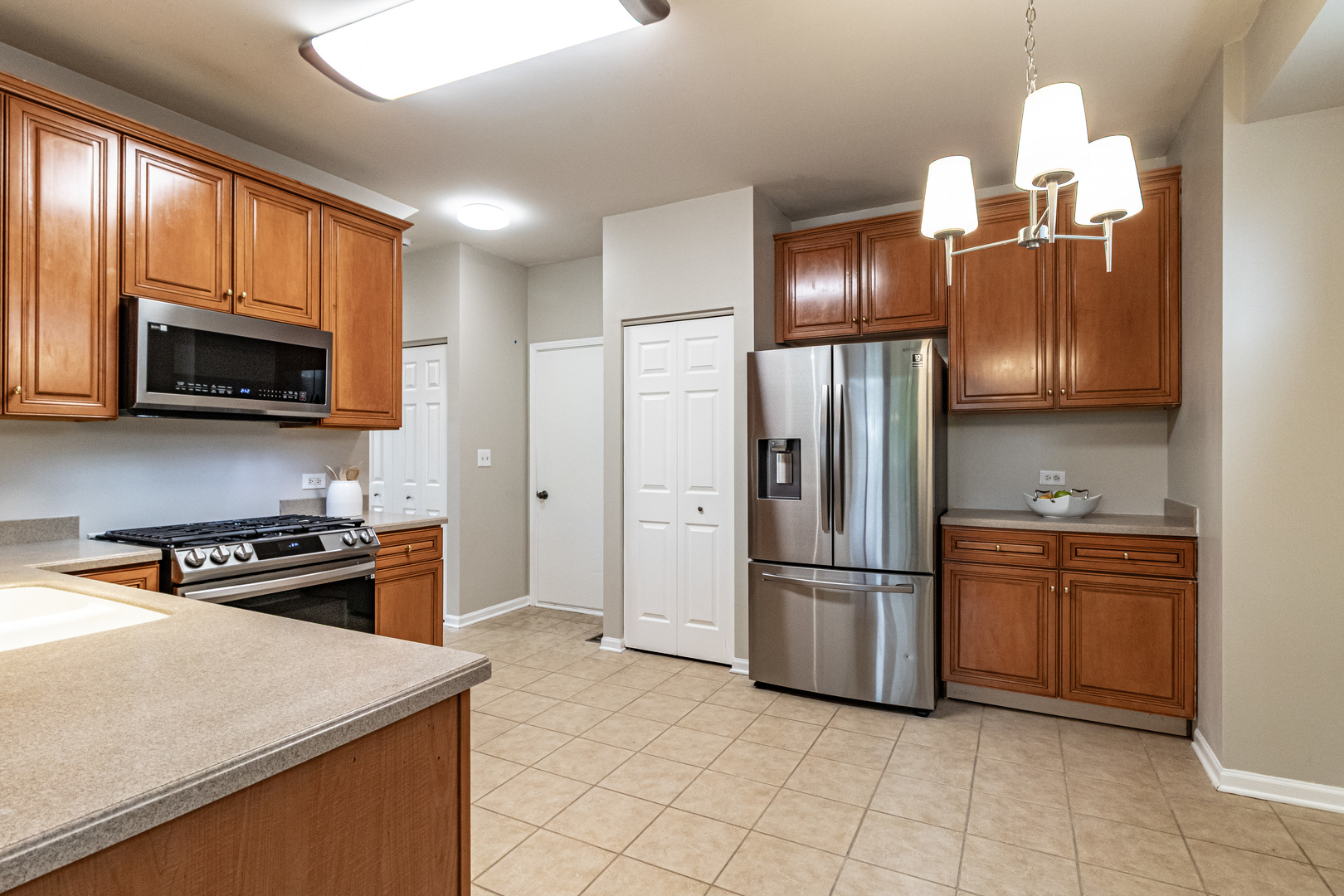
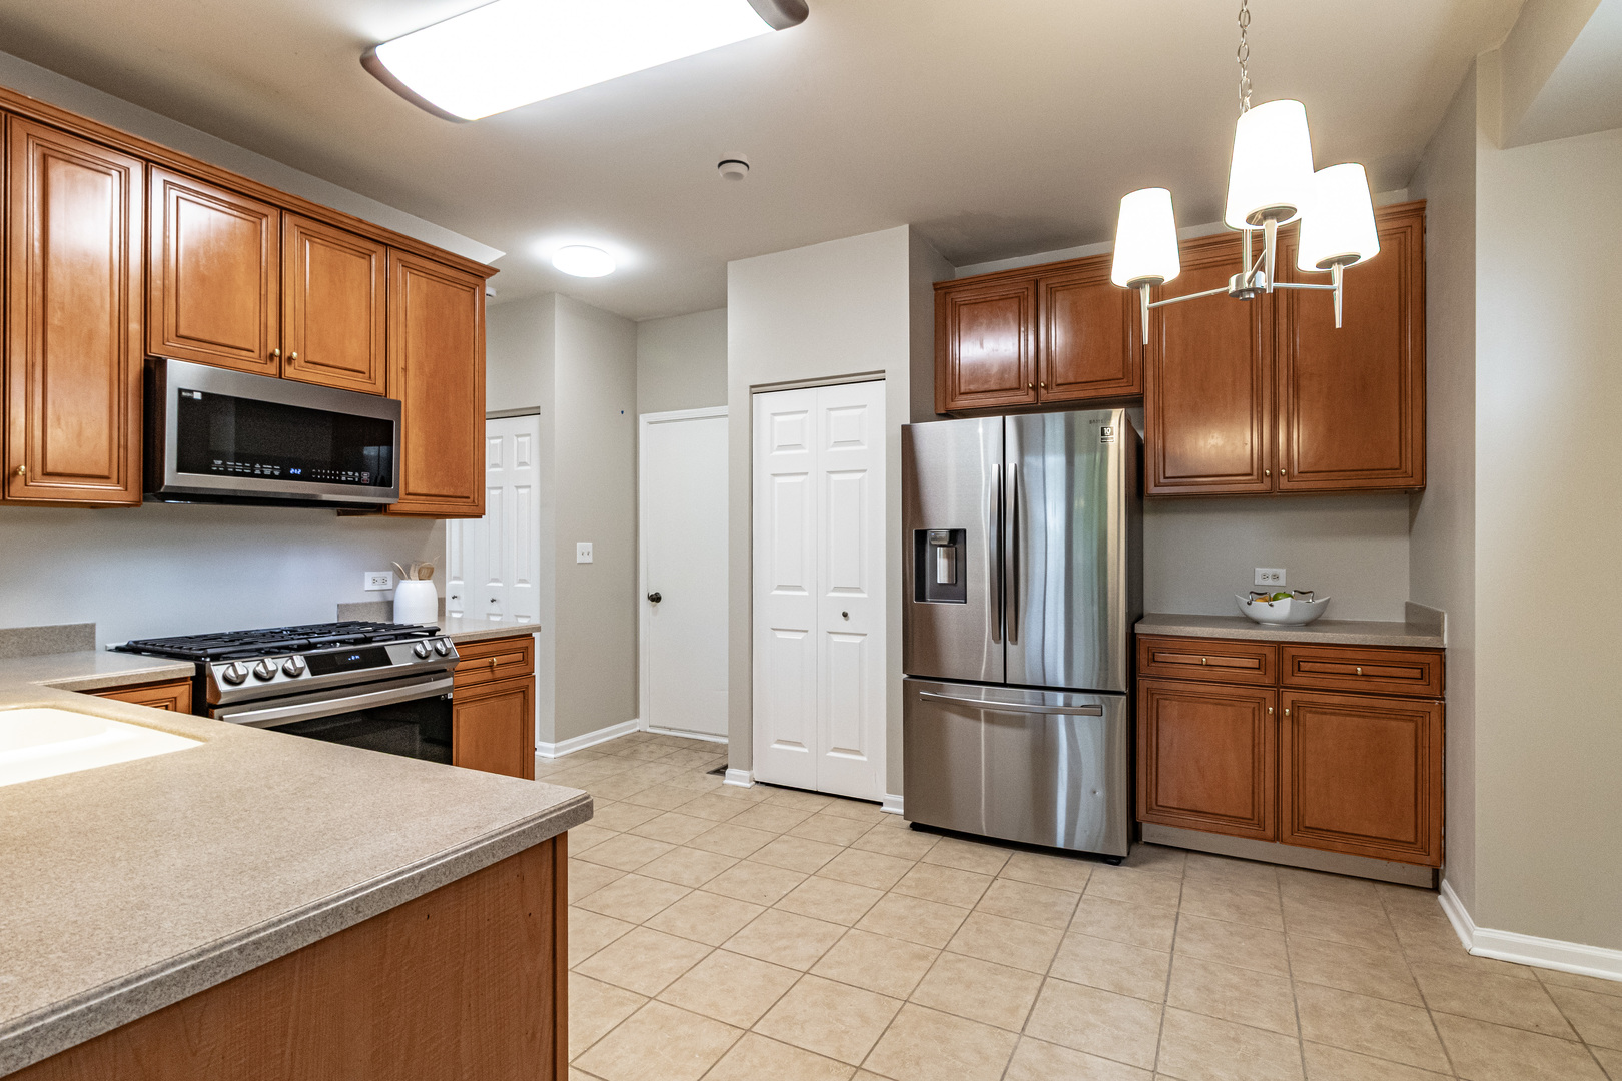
+ smoke detector (733, 166)
